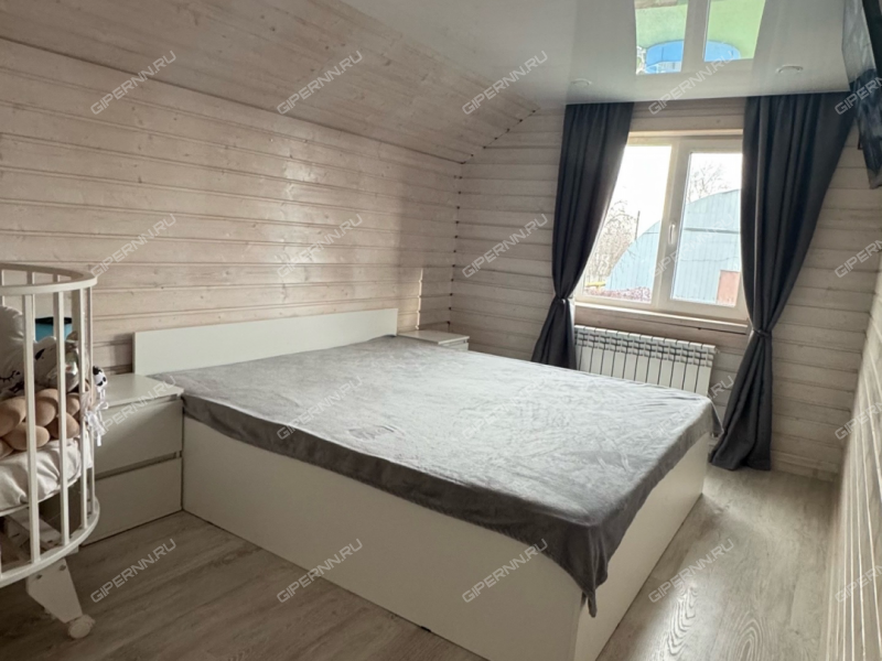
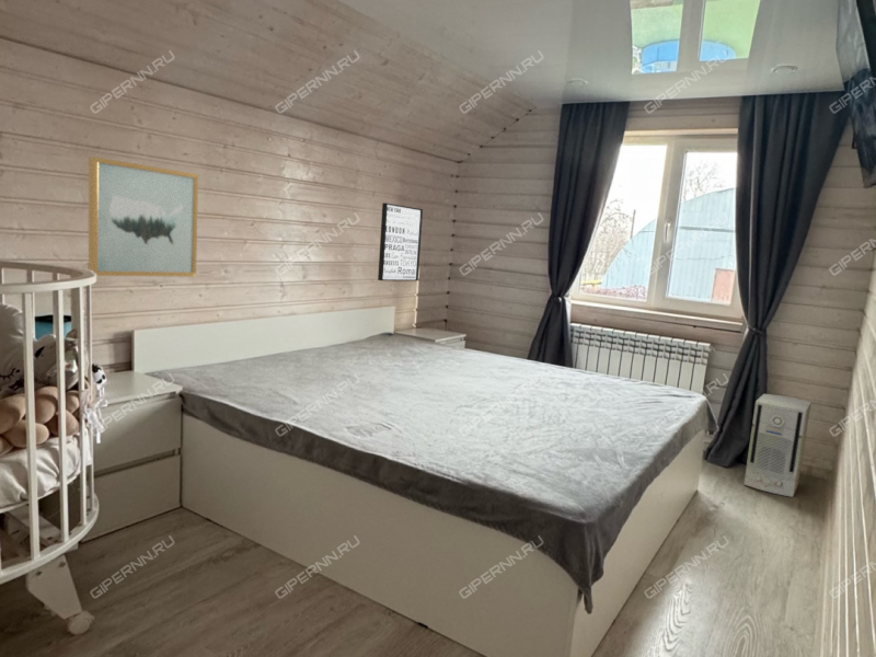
+ wall art (146, 221)
+ wall art (401, 243)
+ air purifier (777, 442)
